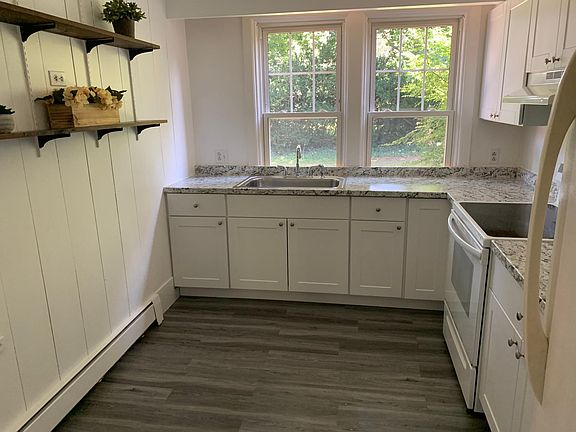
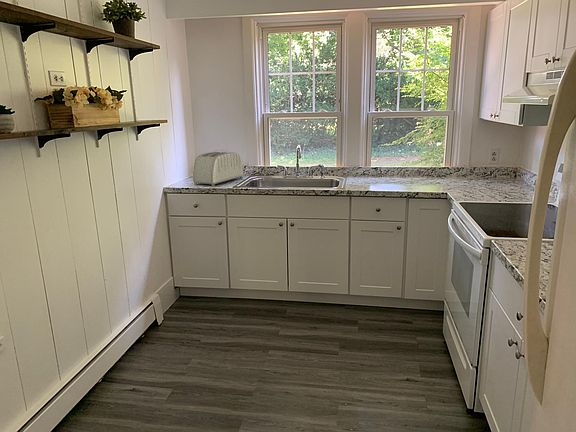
+ toaster (219, 167)
